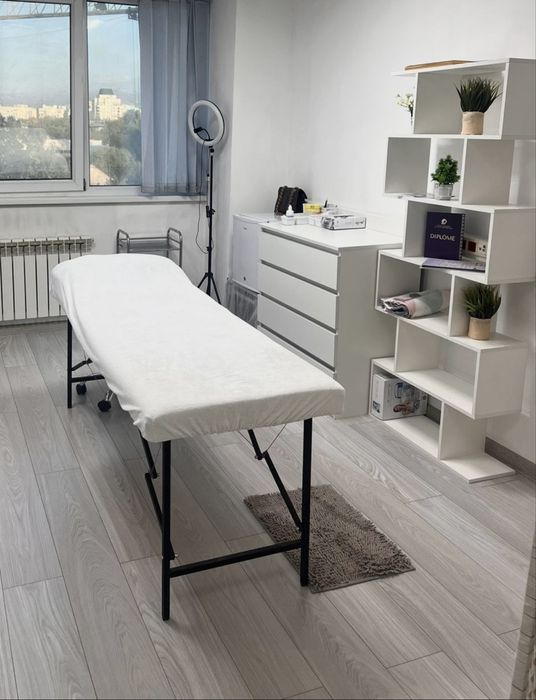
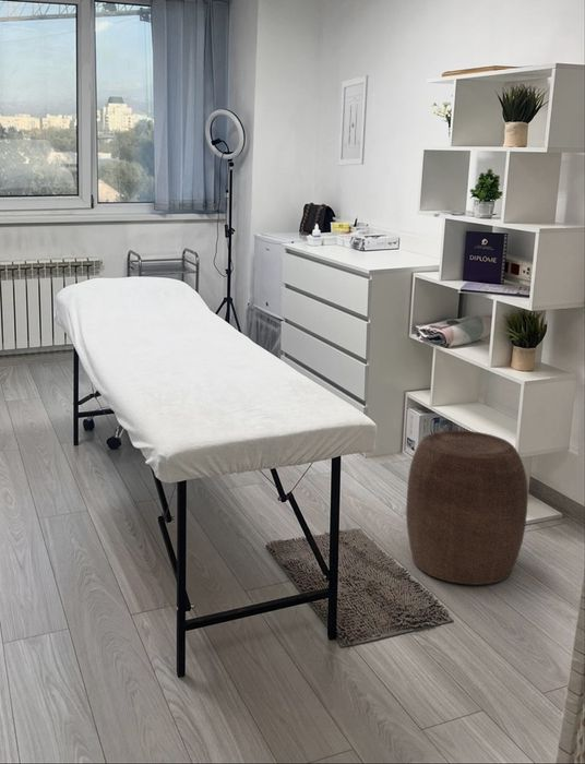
+ stool (466, 502)
+ wall art (353, 122)
